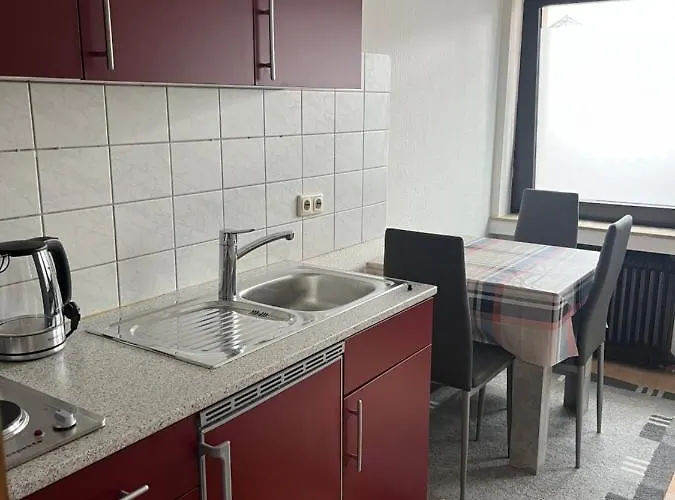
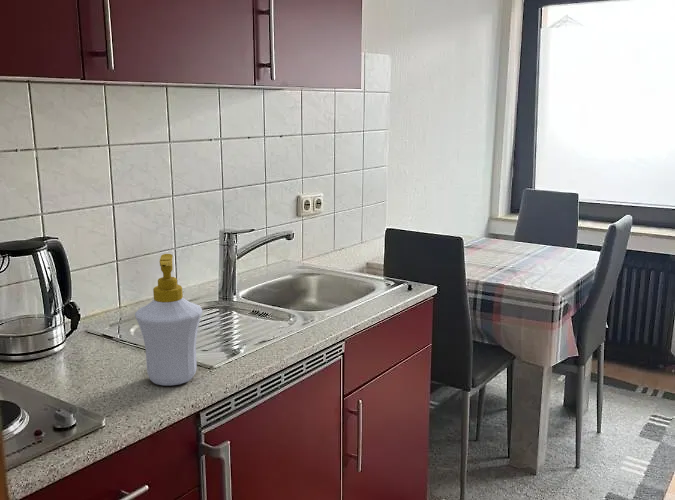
+ soap bottle (169, 318)
